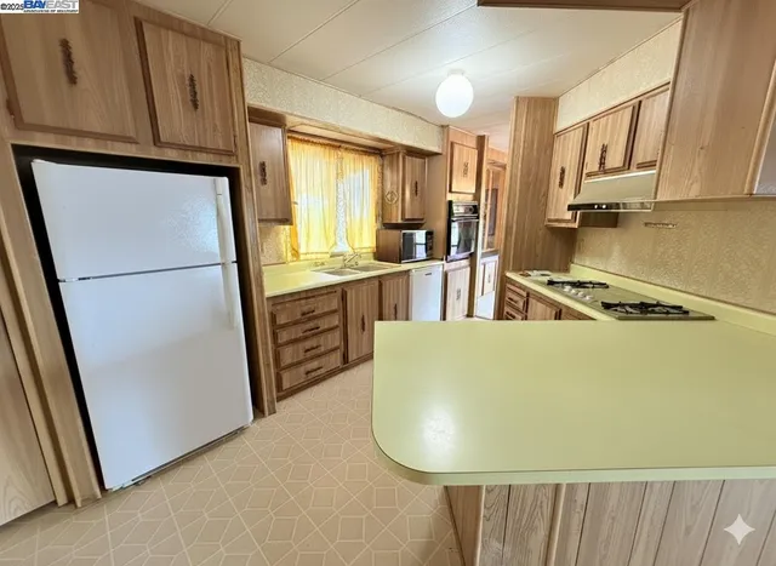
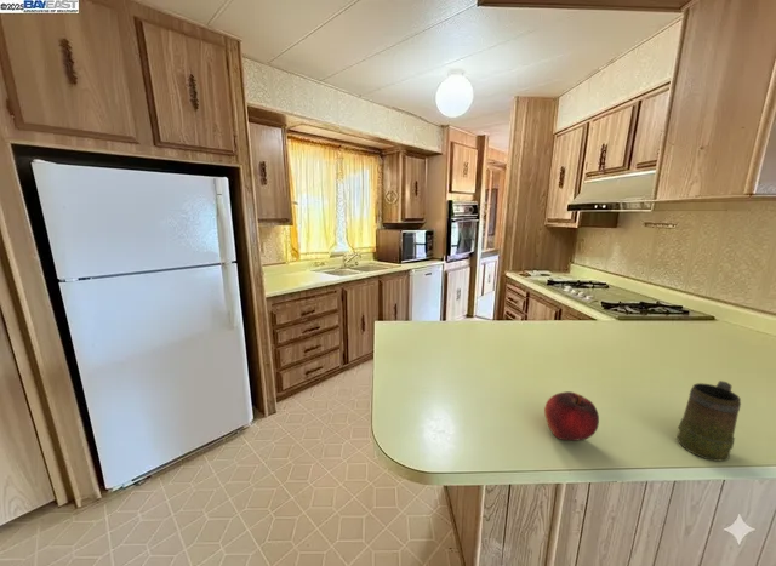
+ mug (712, 417)
+ fruit (570, 416)
